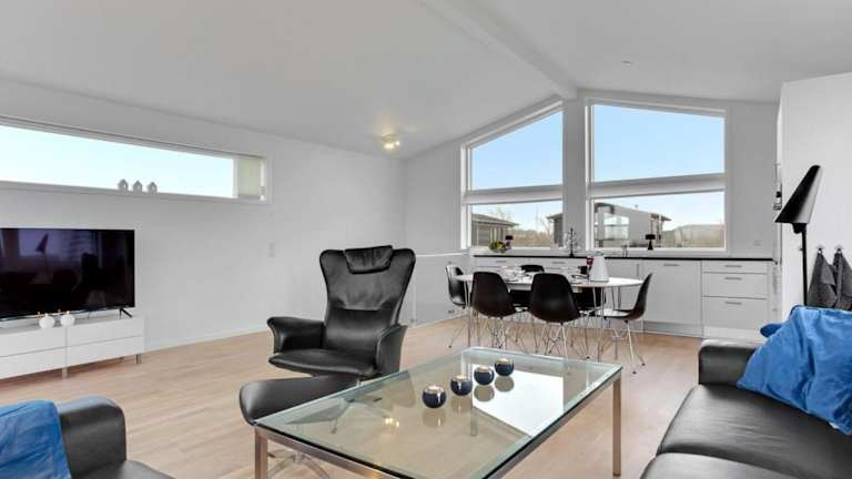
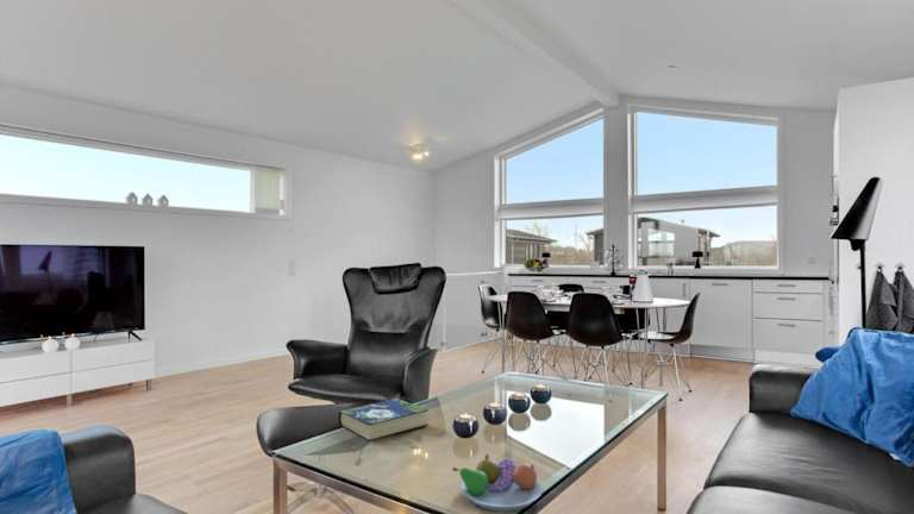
+ fruit bowl (497, 478)
+ book (383, 418)
